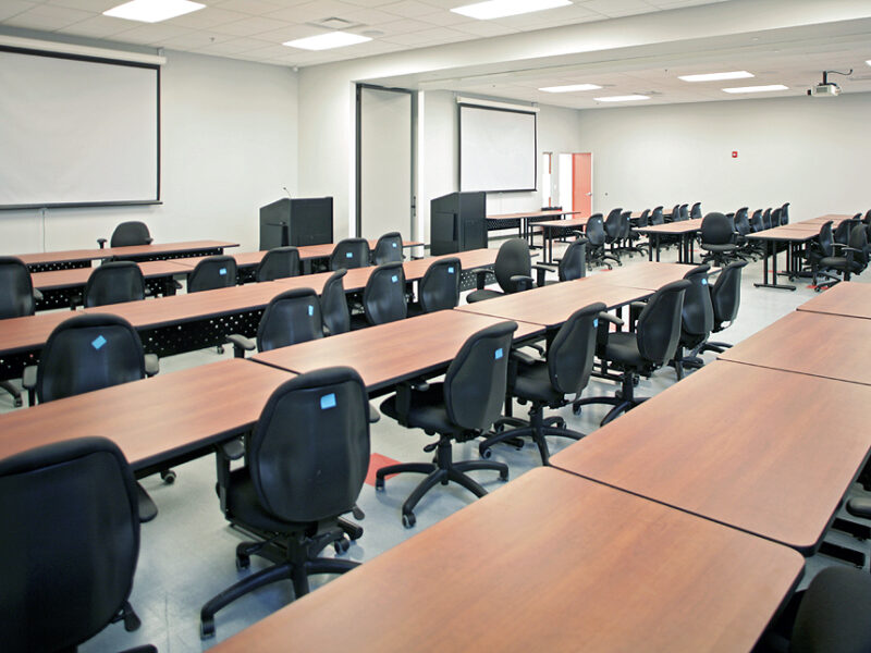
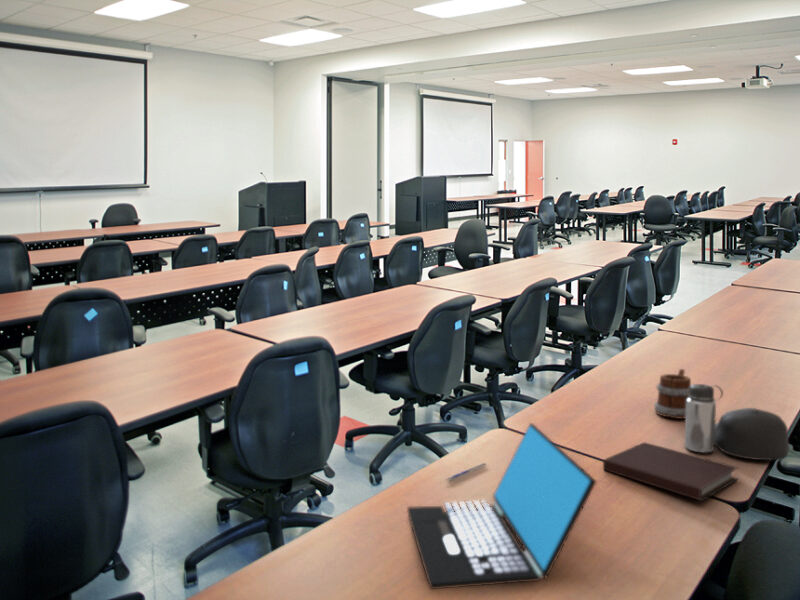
+ notebook (669, 469)
+ pen (467, 471)
+ water bottle (743, 415)
+ laptop (493, 495)
+ mug (675, 392)
